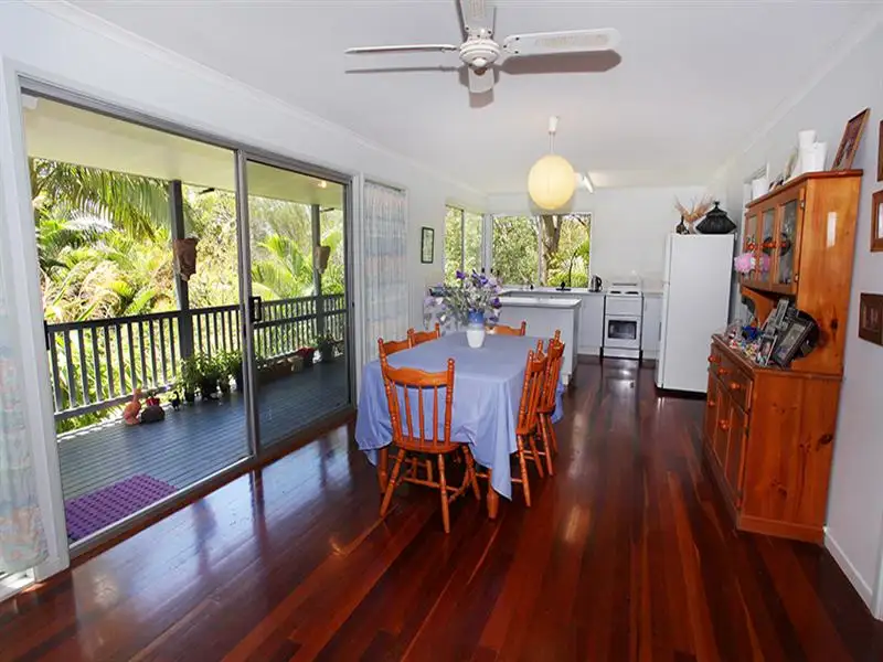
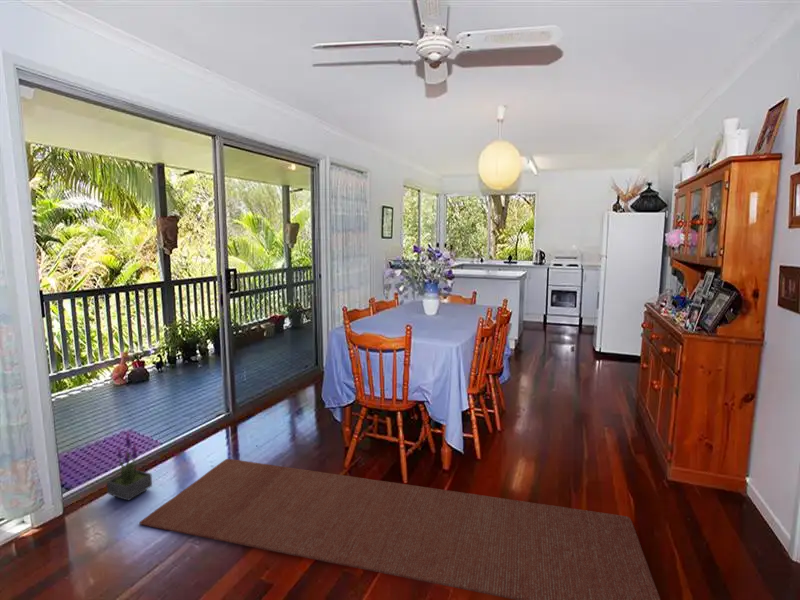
+ potted plant (128, 462)
+ rug (386, 520)
